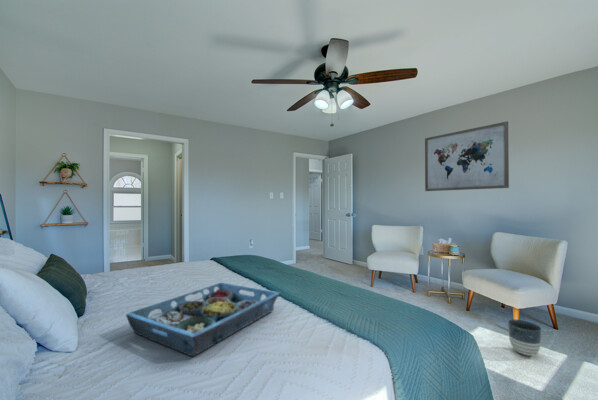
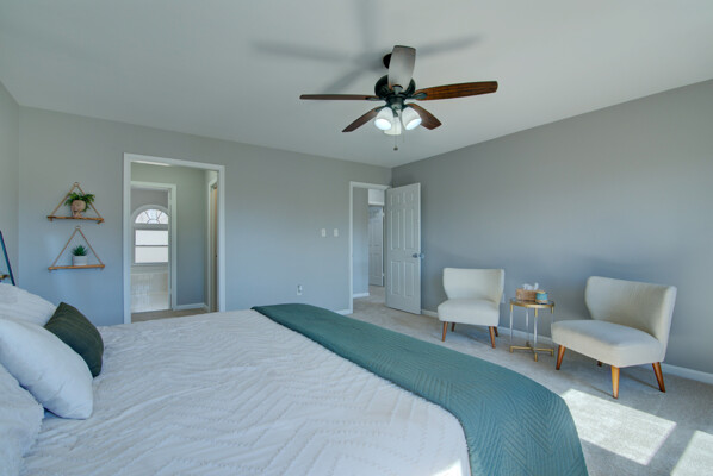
- wall art (462, 160)
- serving tray (211, 309)
- planter (524, 339)
